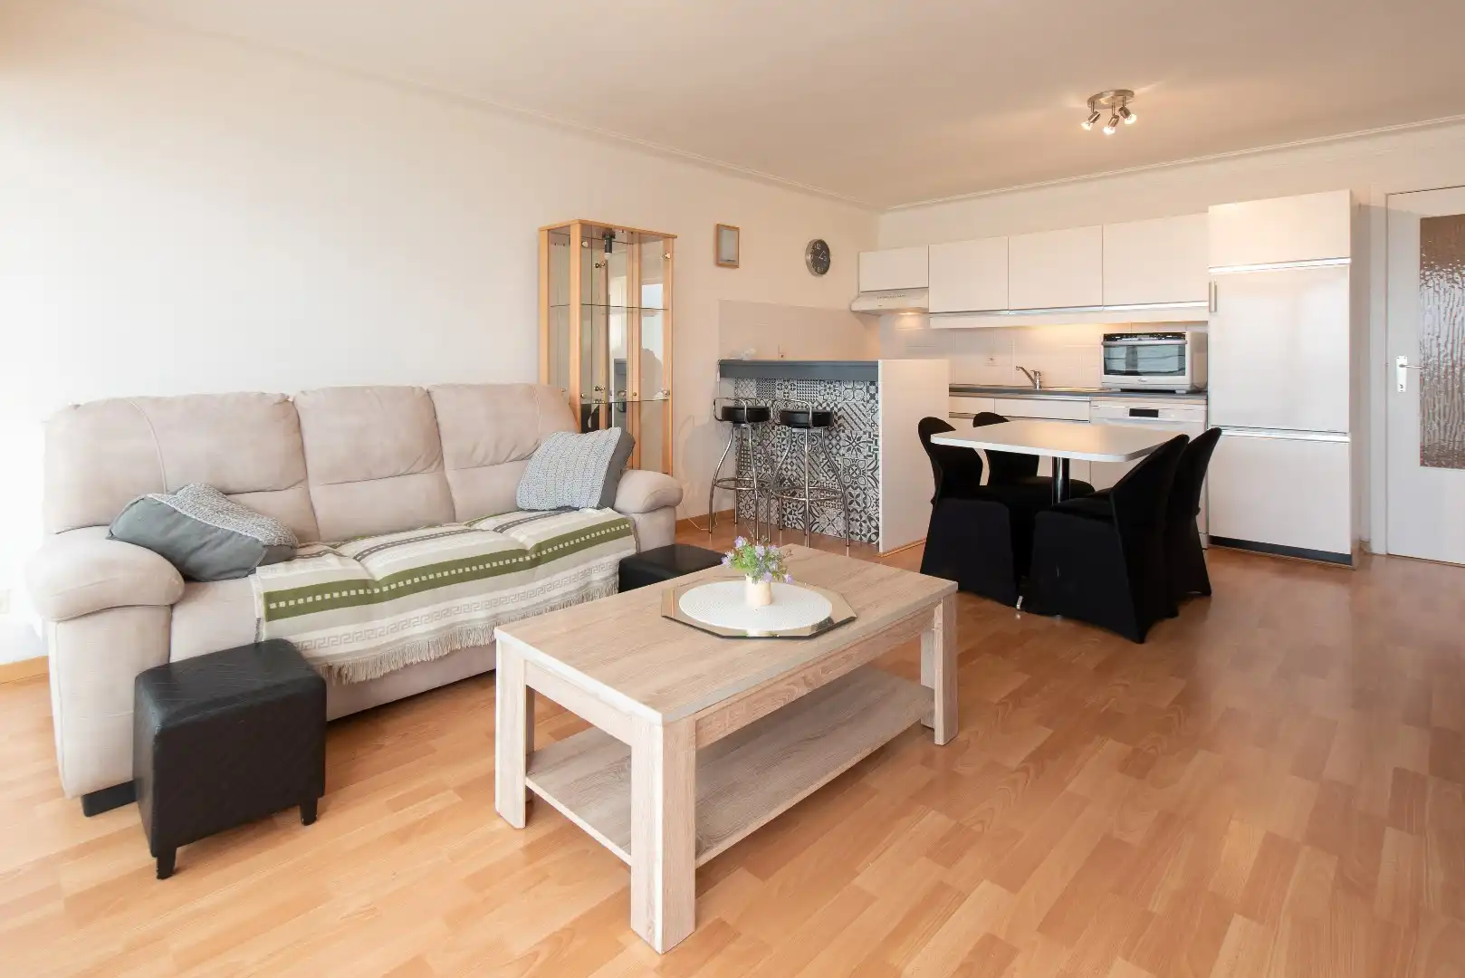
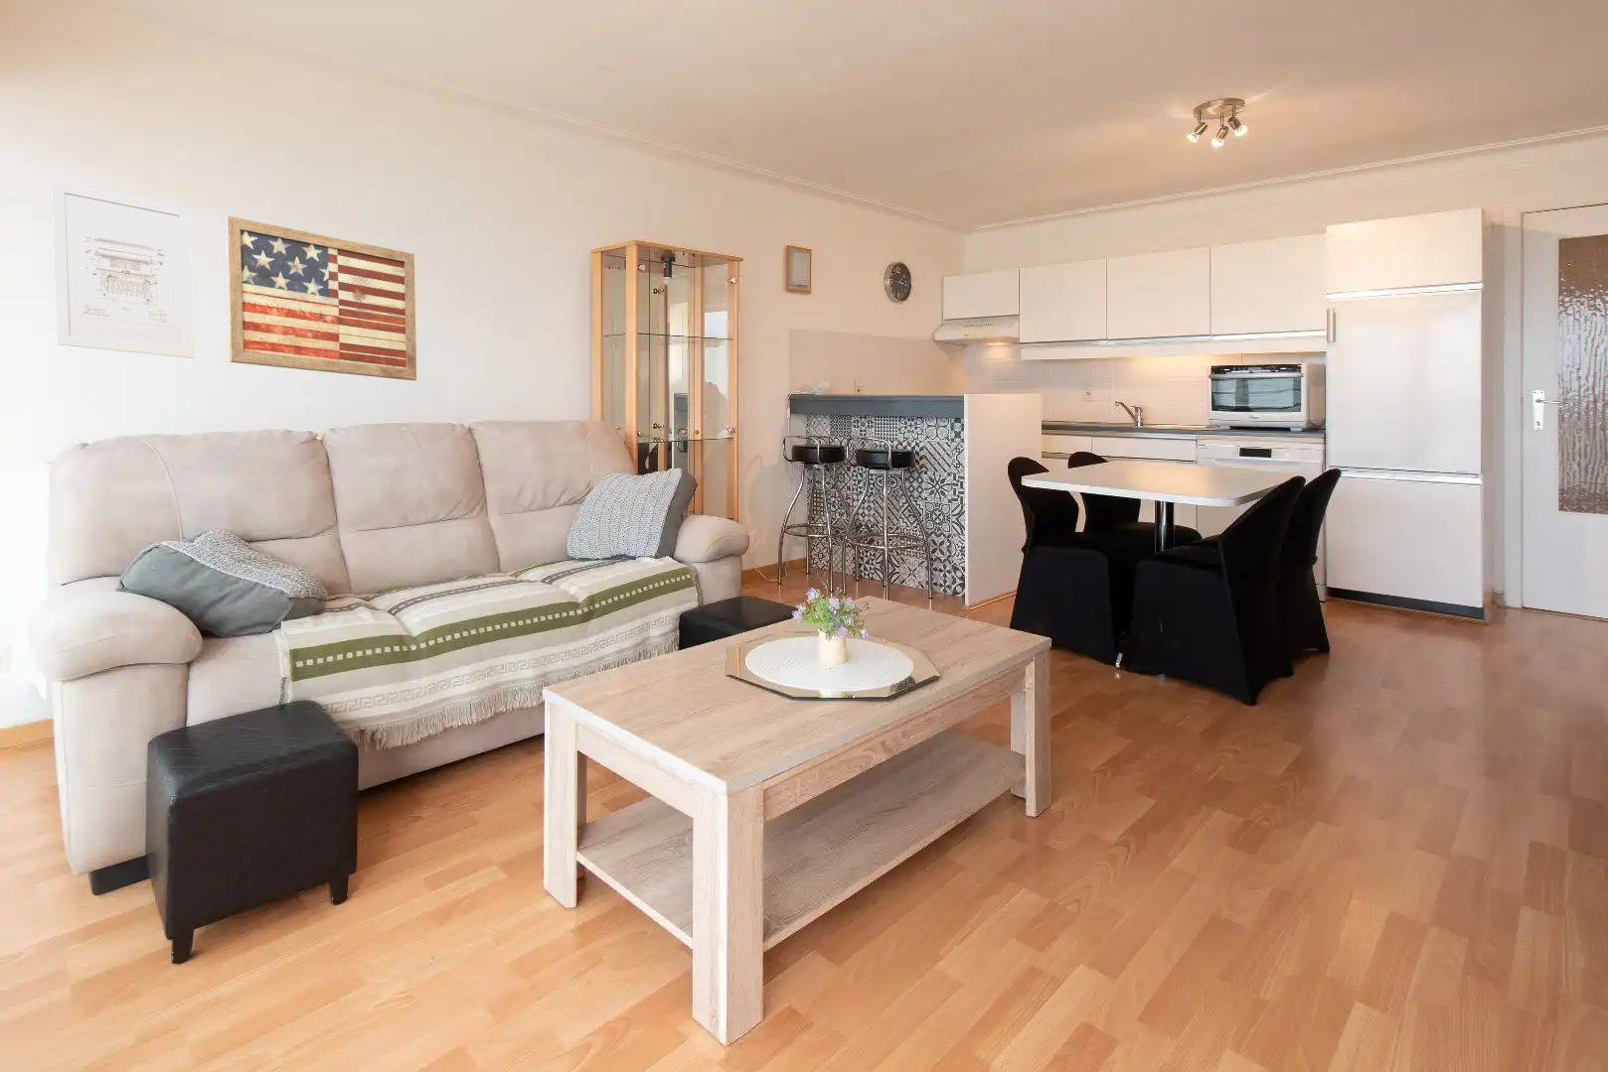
+ wall art (126, 274)
+ wall art (328, 304)
